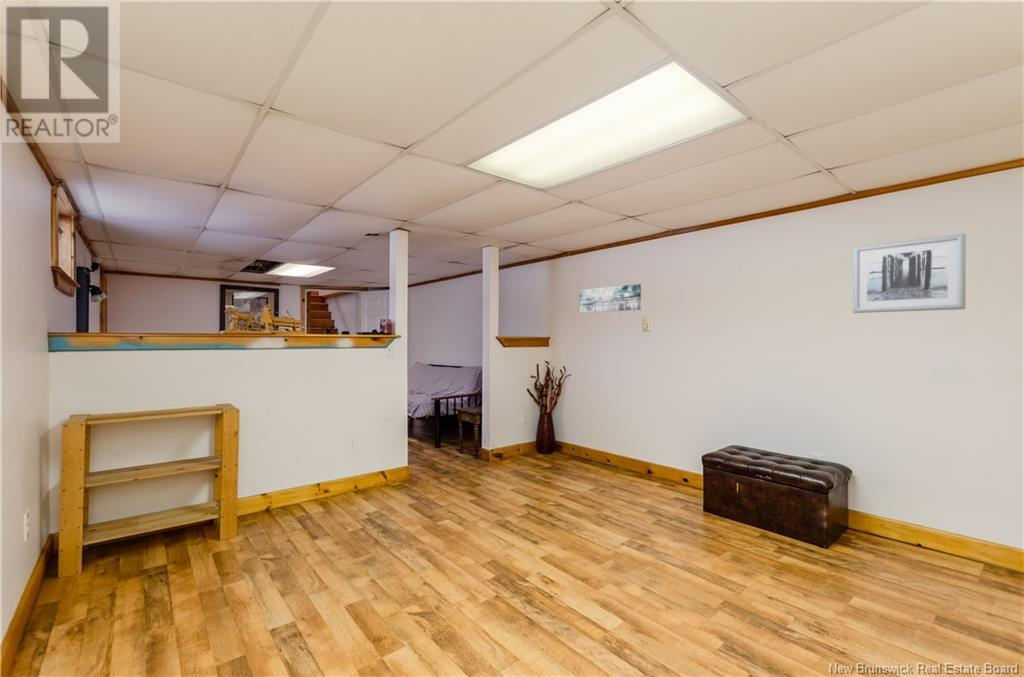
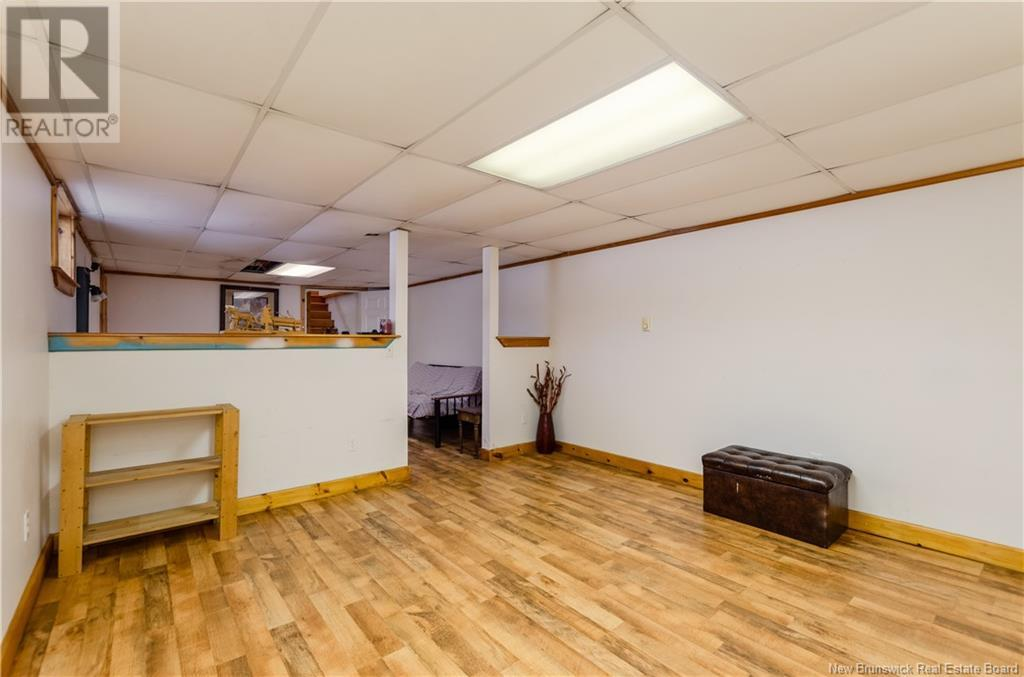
- wall art (608, 299)
- wall art (905, 276)
